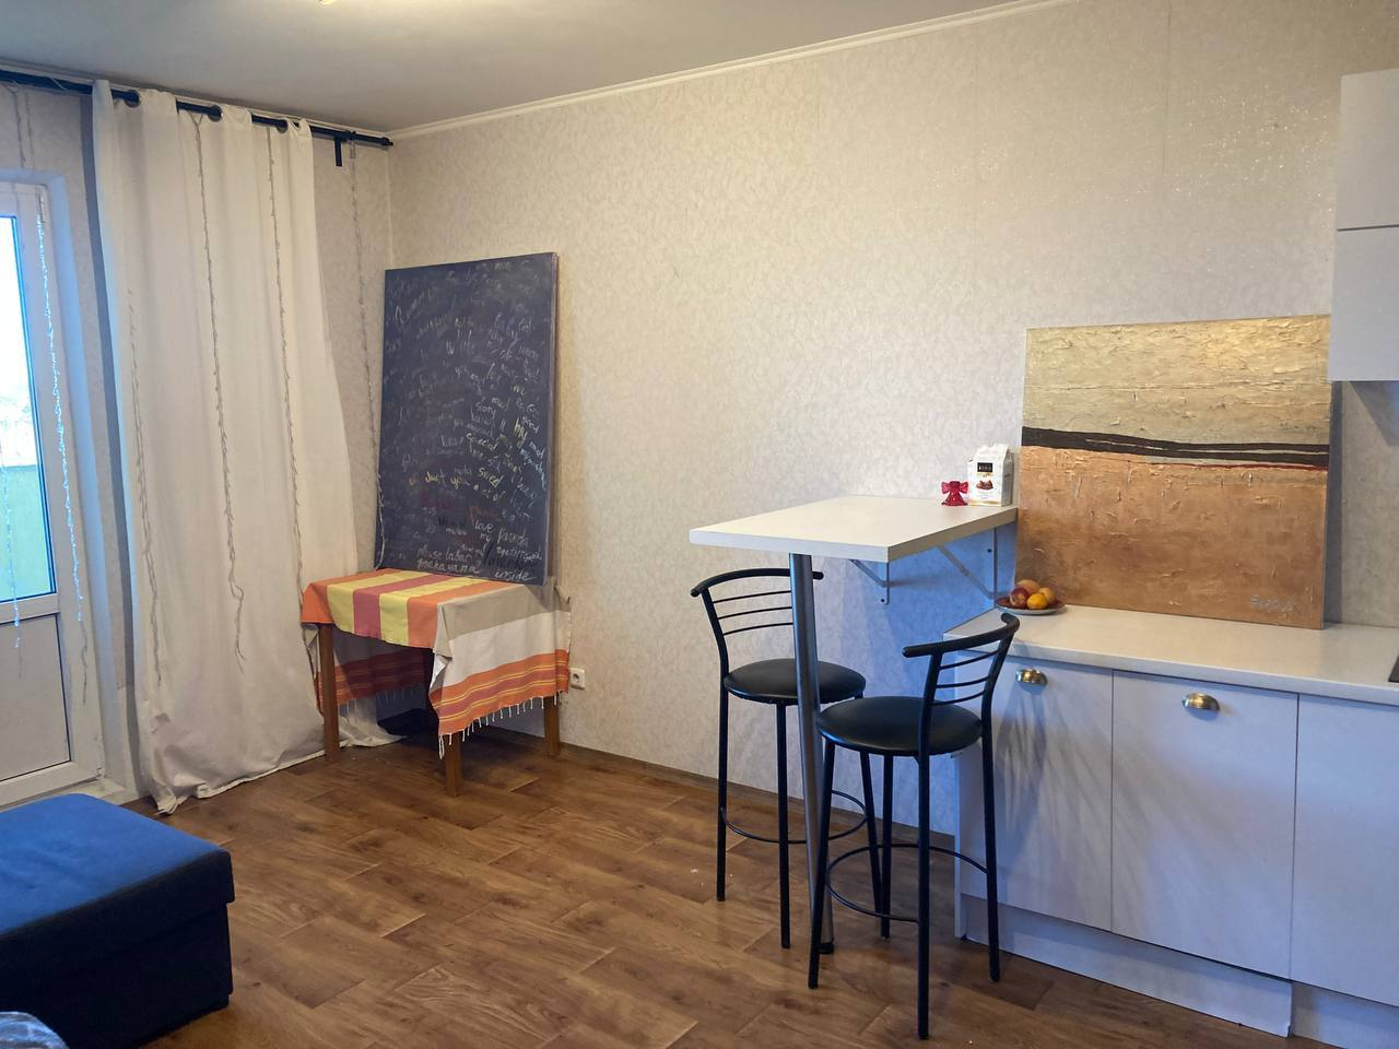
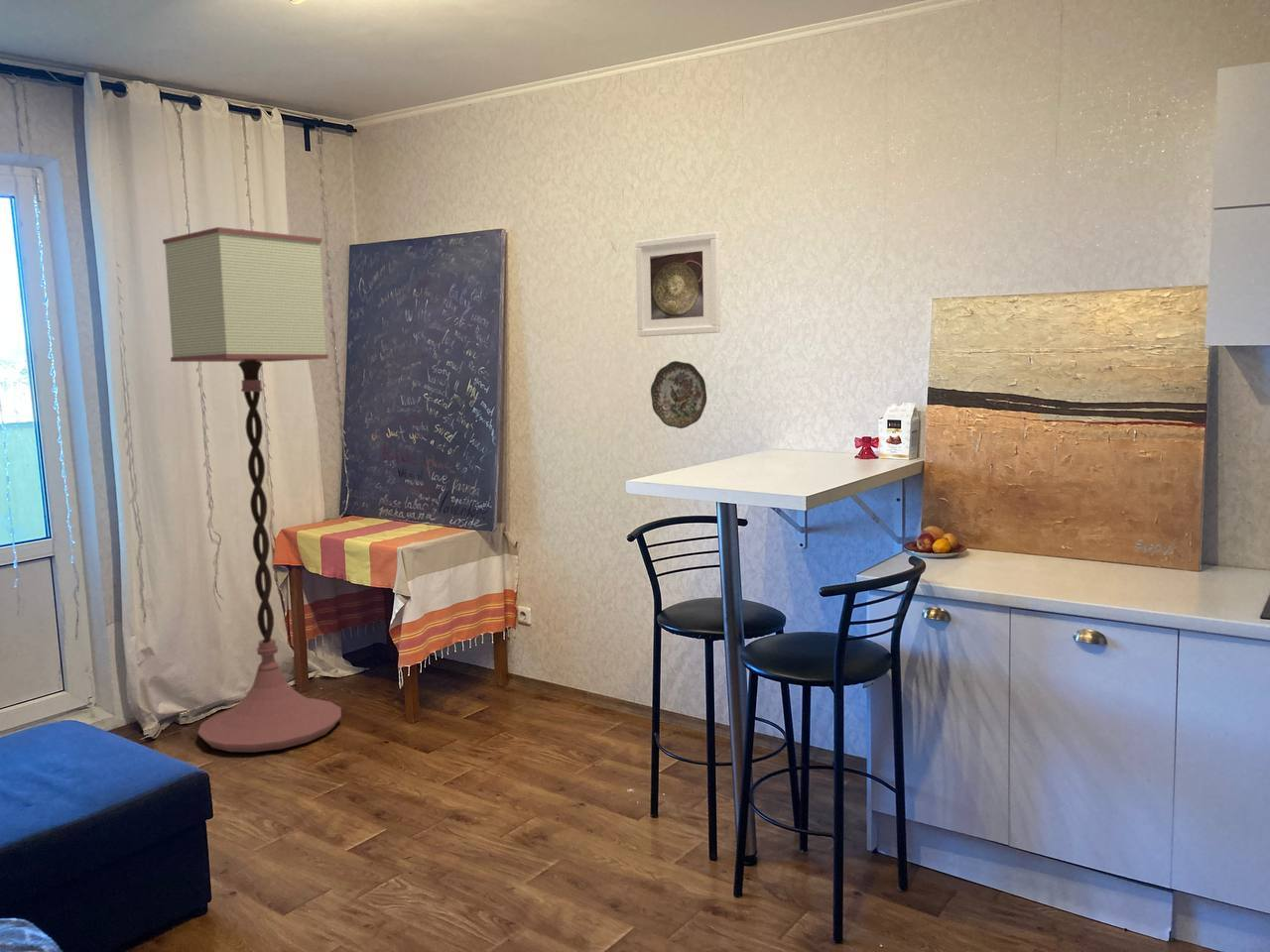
+ decorative plate (680, 395)
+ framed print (677, 286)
+ floor lamp (257, 485)
